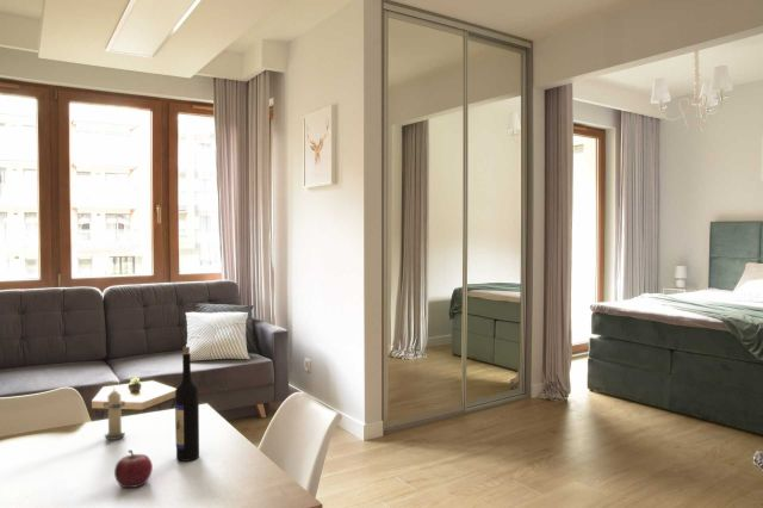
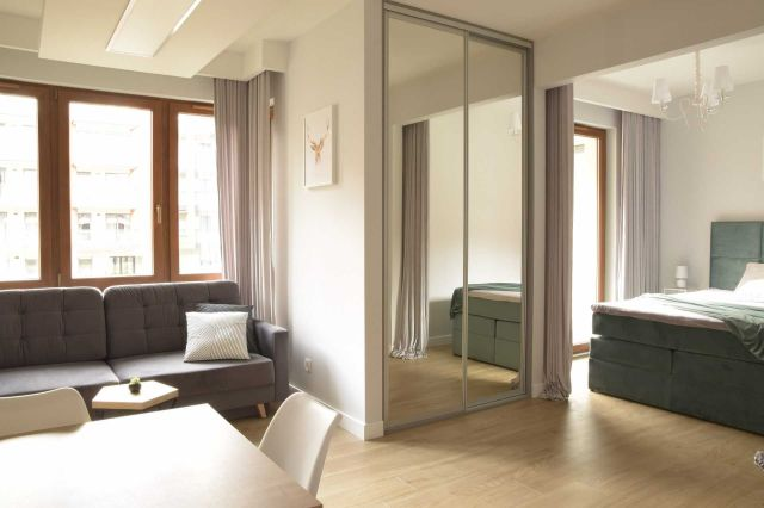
- wine bottle (186, 402)
- fruit (134, 466)
- candle (114, 413)
